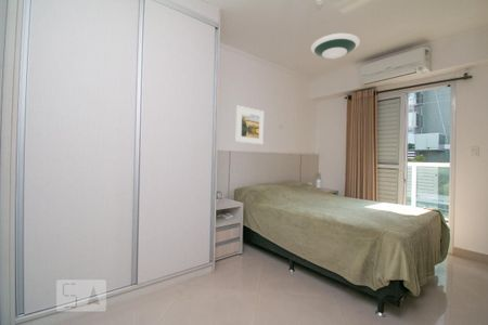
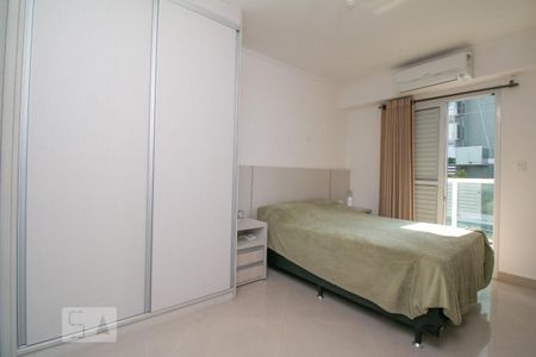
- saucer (334, 51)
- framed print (249, 126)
